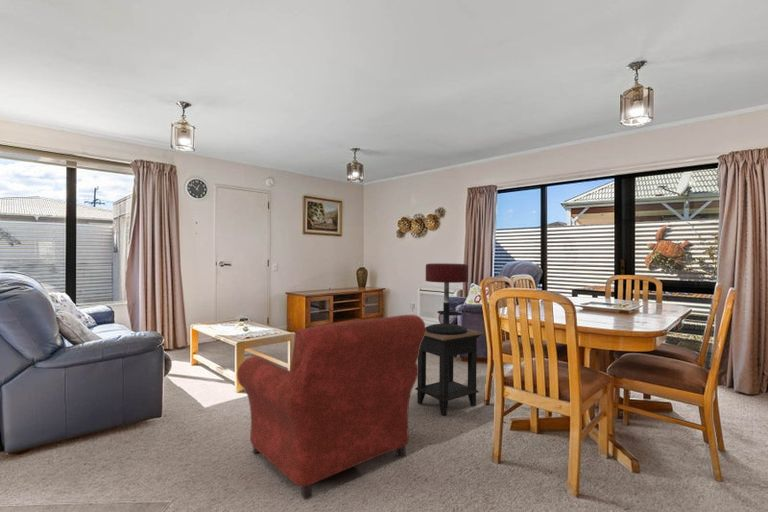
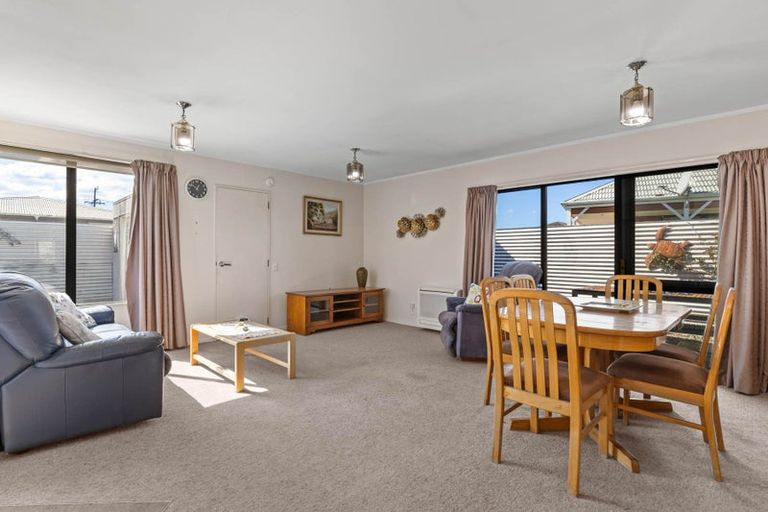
- side table (446, 367)
- bar stool (446, 297)
- armchair (330, 383)
